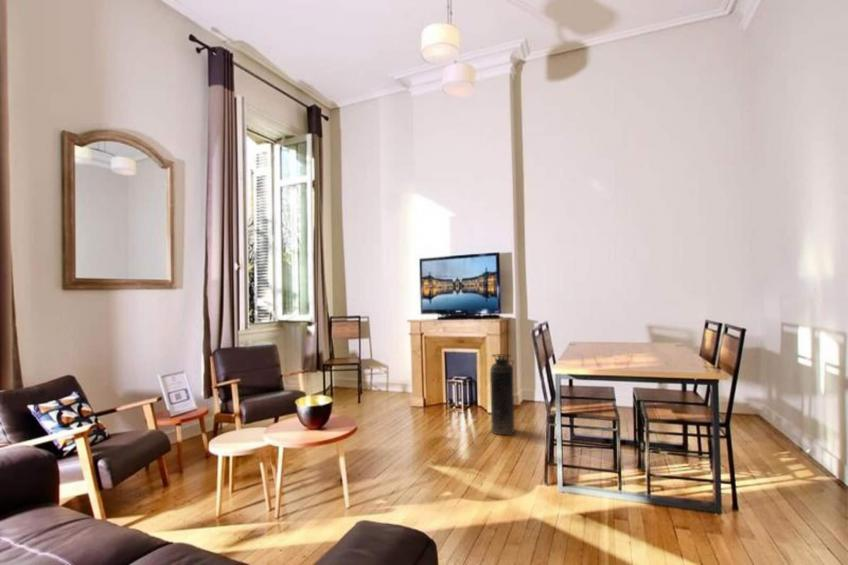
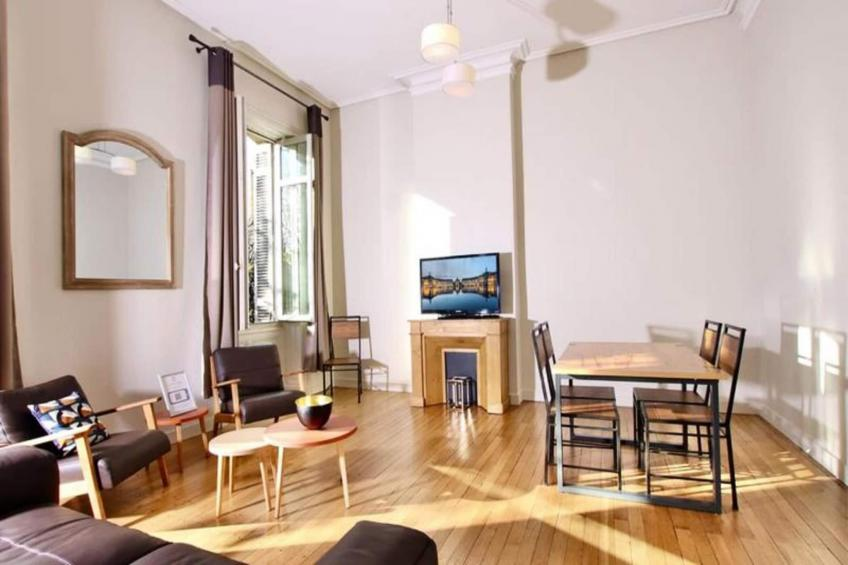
- fire extinguisher (502, 392)
